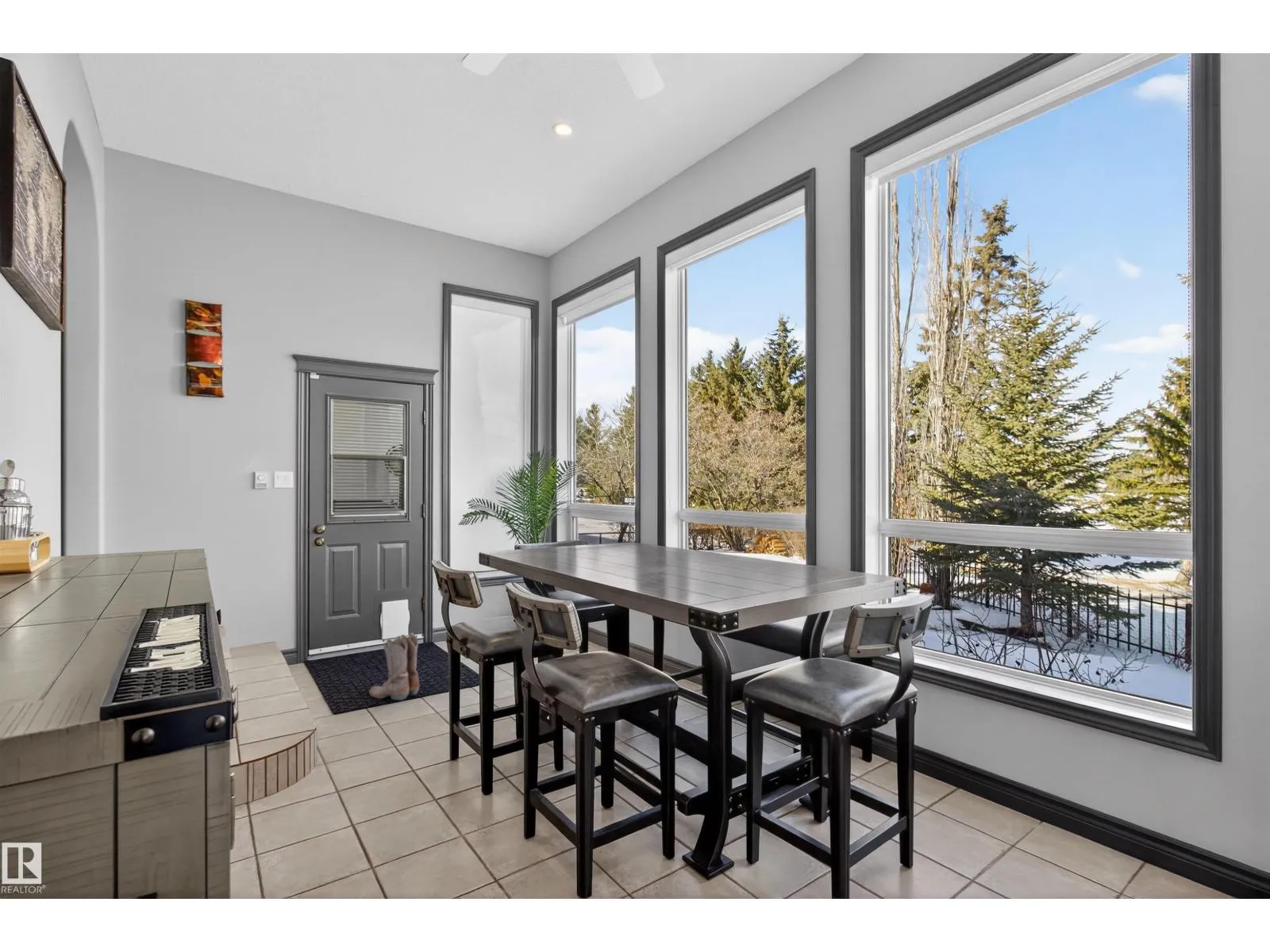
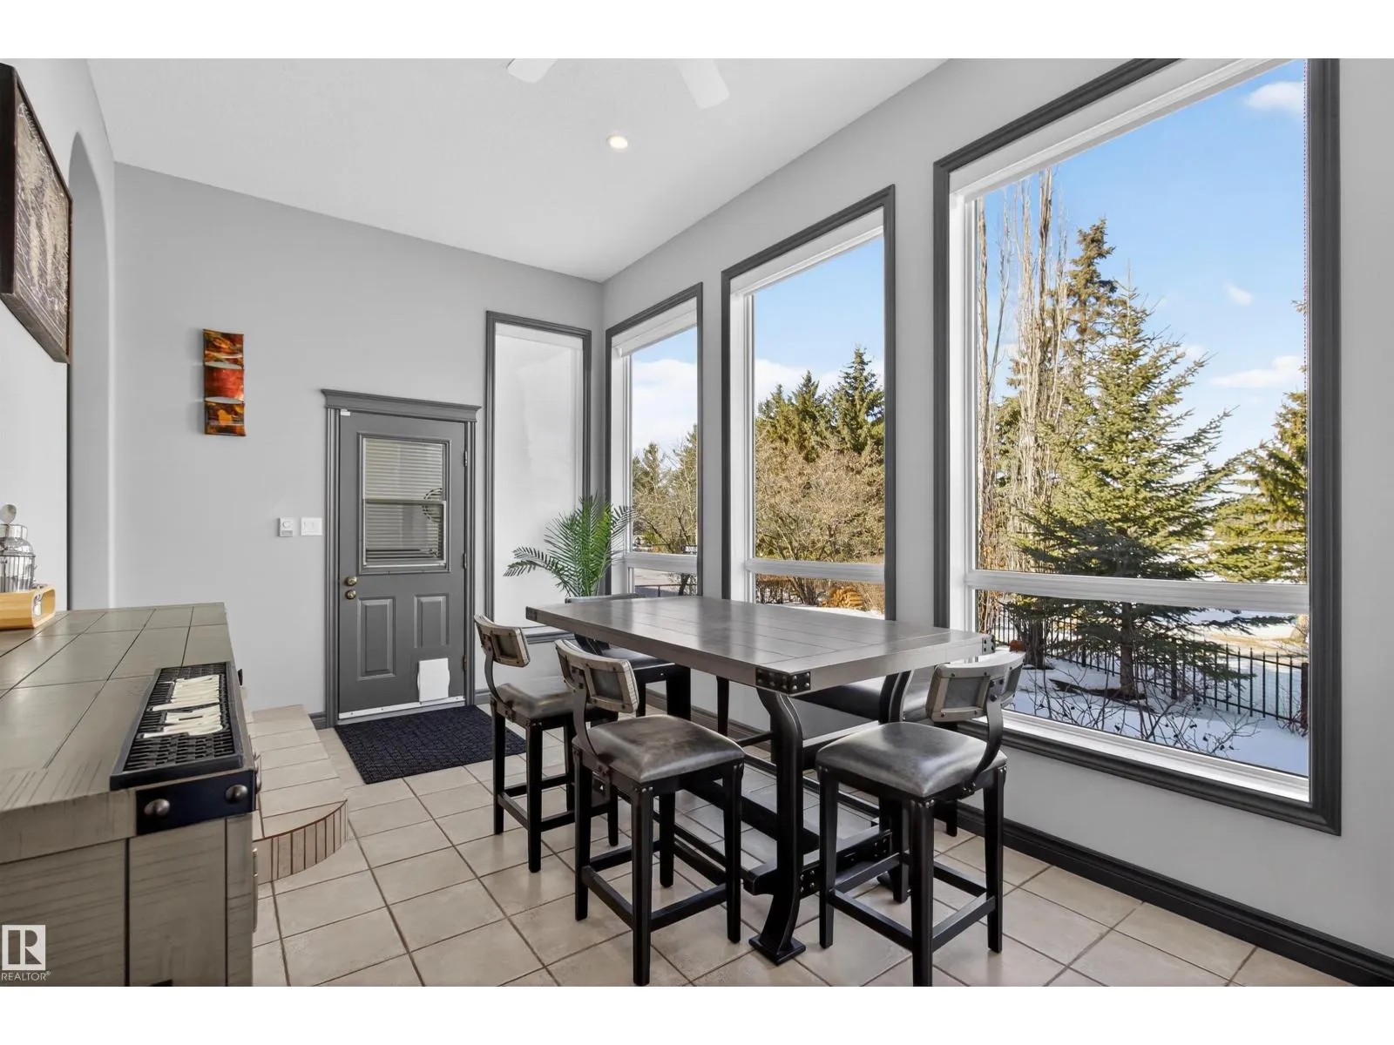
- boots (394, 663)
